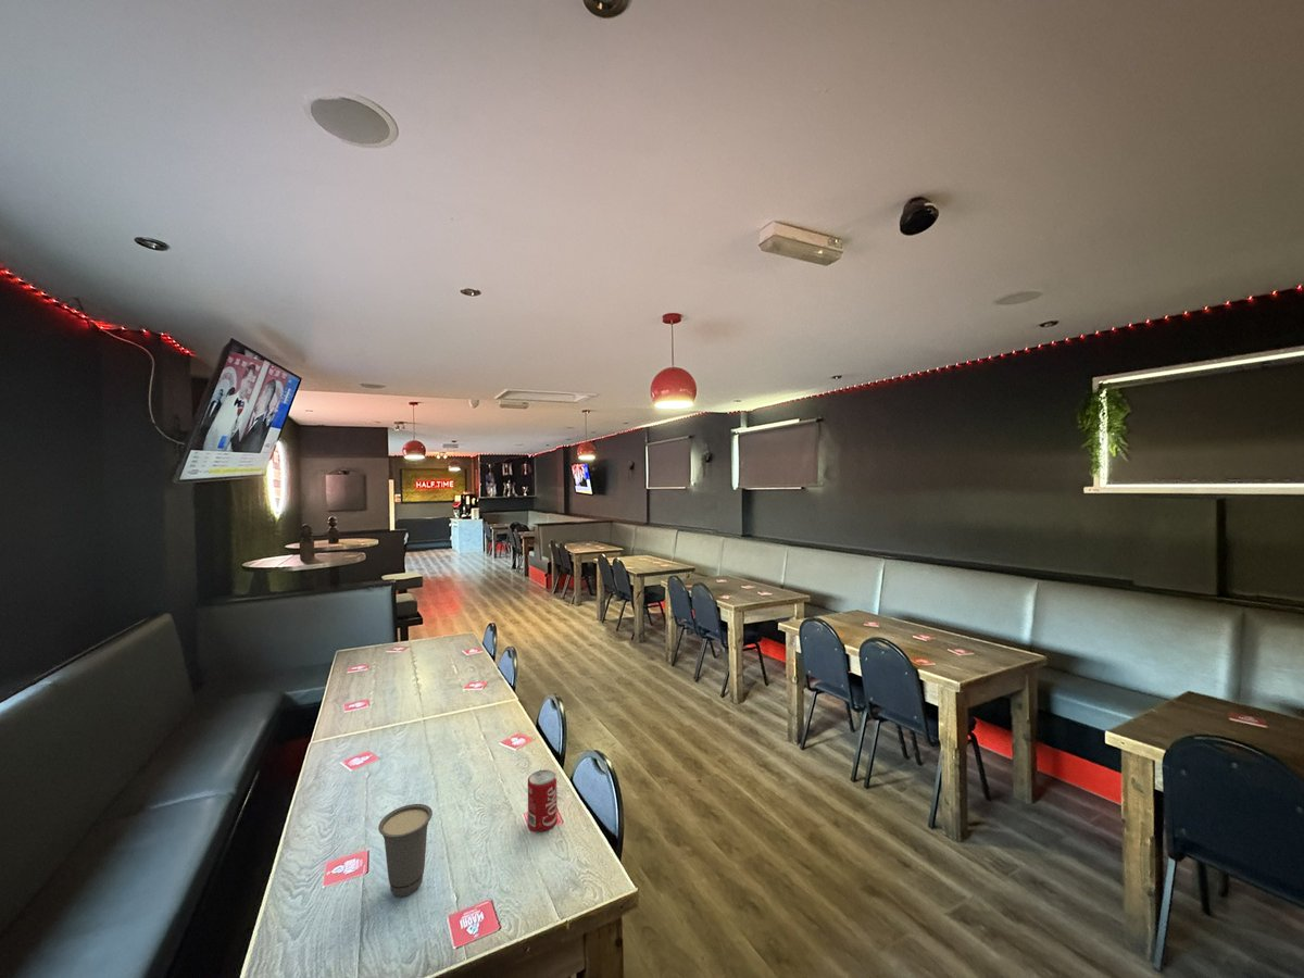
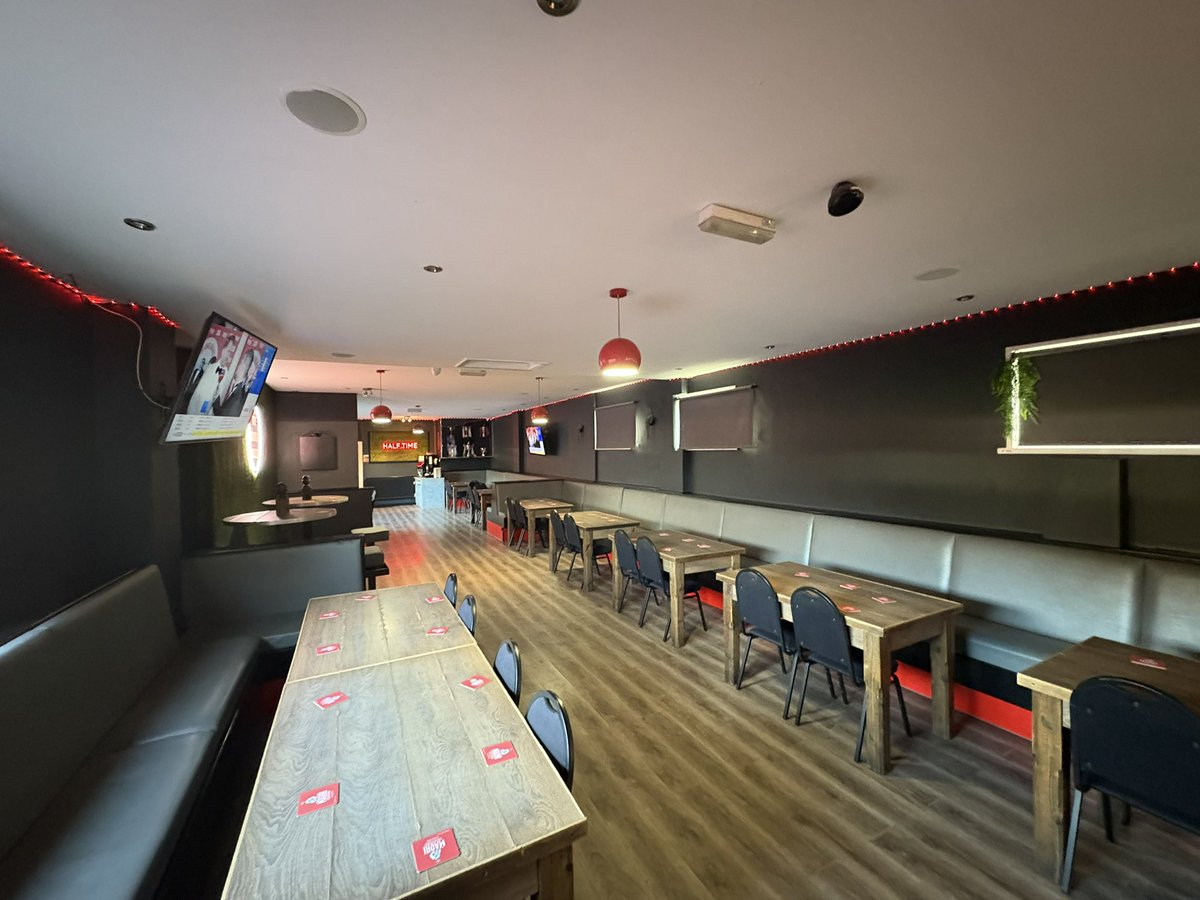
- cup (406, 852)
- beverage can (542, 800)
